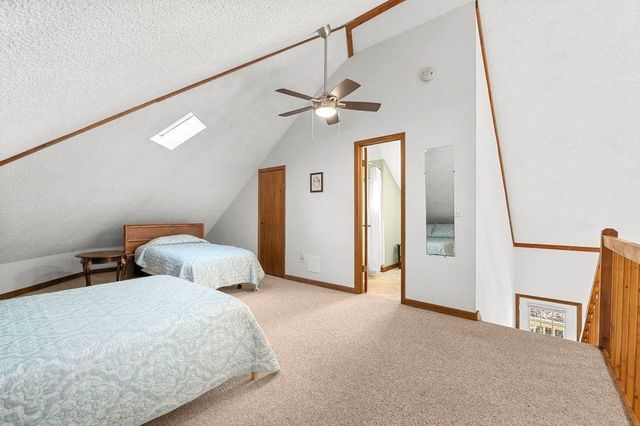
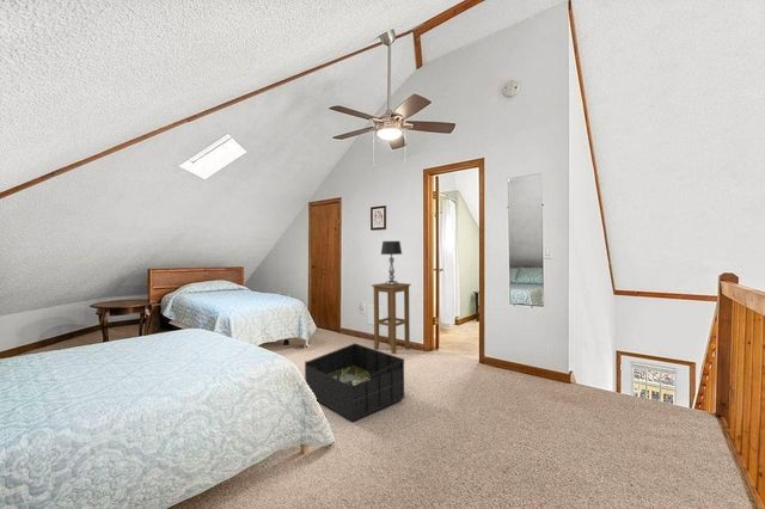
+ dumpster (354, 378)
+ stool (391, 315)
+ table lamp (391, 263)
